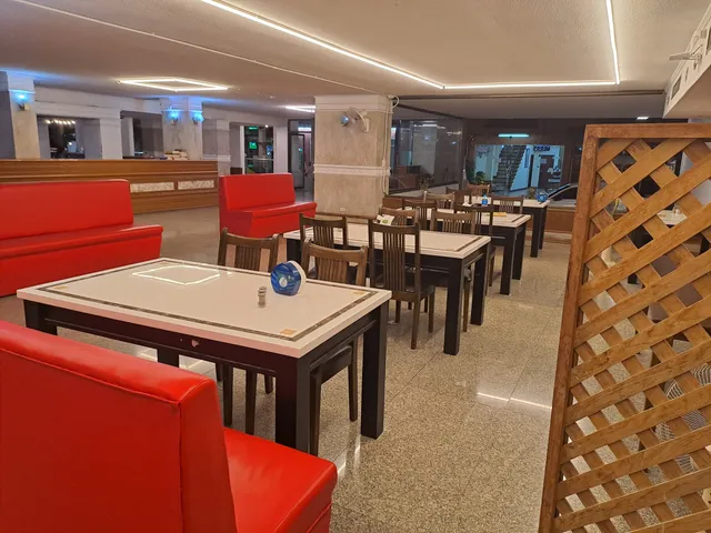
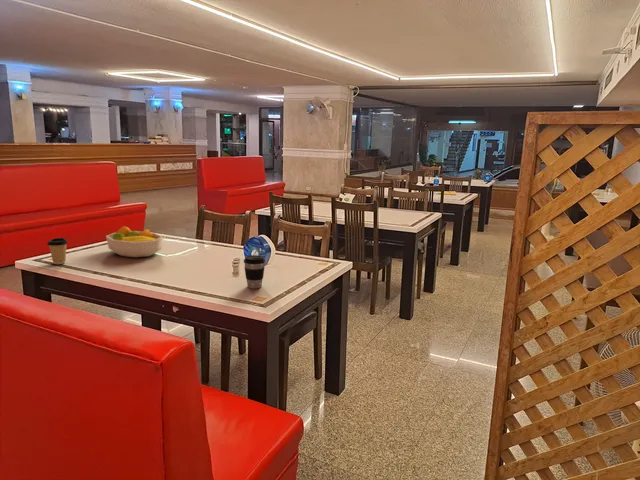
+ fruit bowl (134, 240)
+ coffee cup (58, 251)
+ coffee cup (254, 271)
